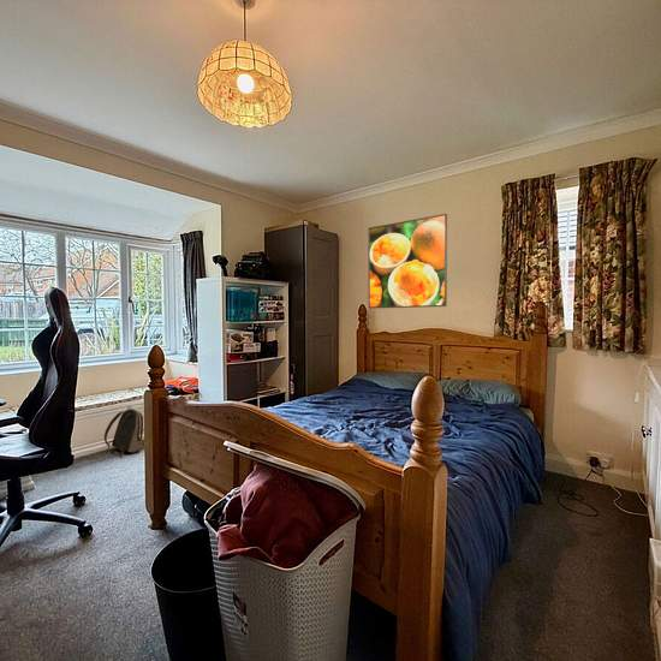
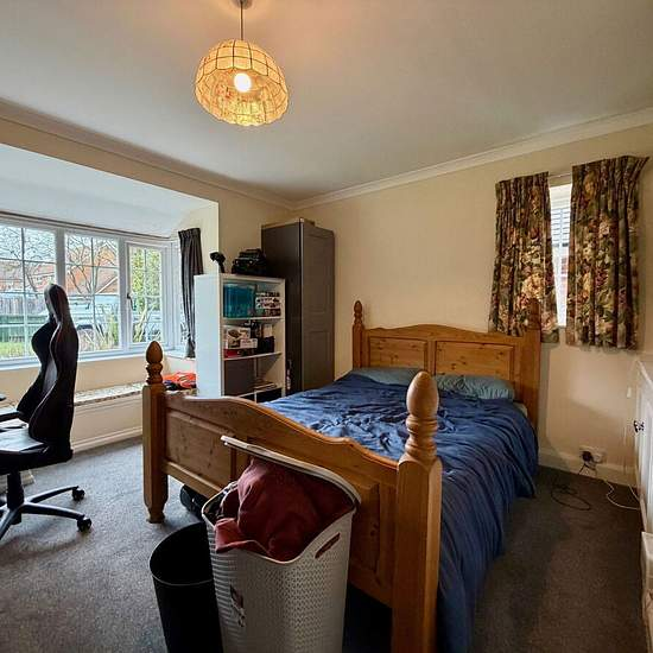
- backpack (126, 429)
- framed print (404, 264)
